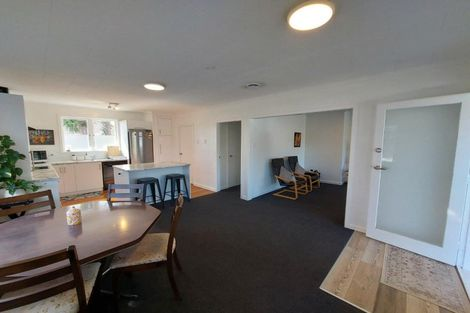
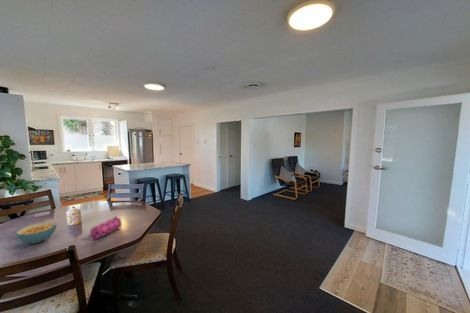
+ cereal bowl (37, 234)
+ pencil case (106, 227)
